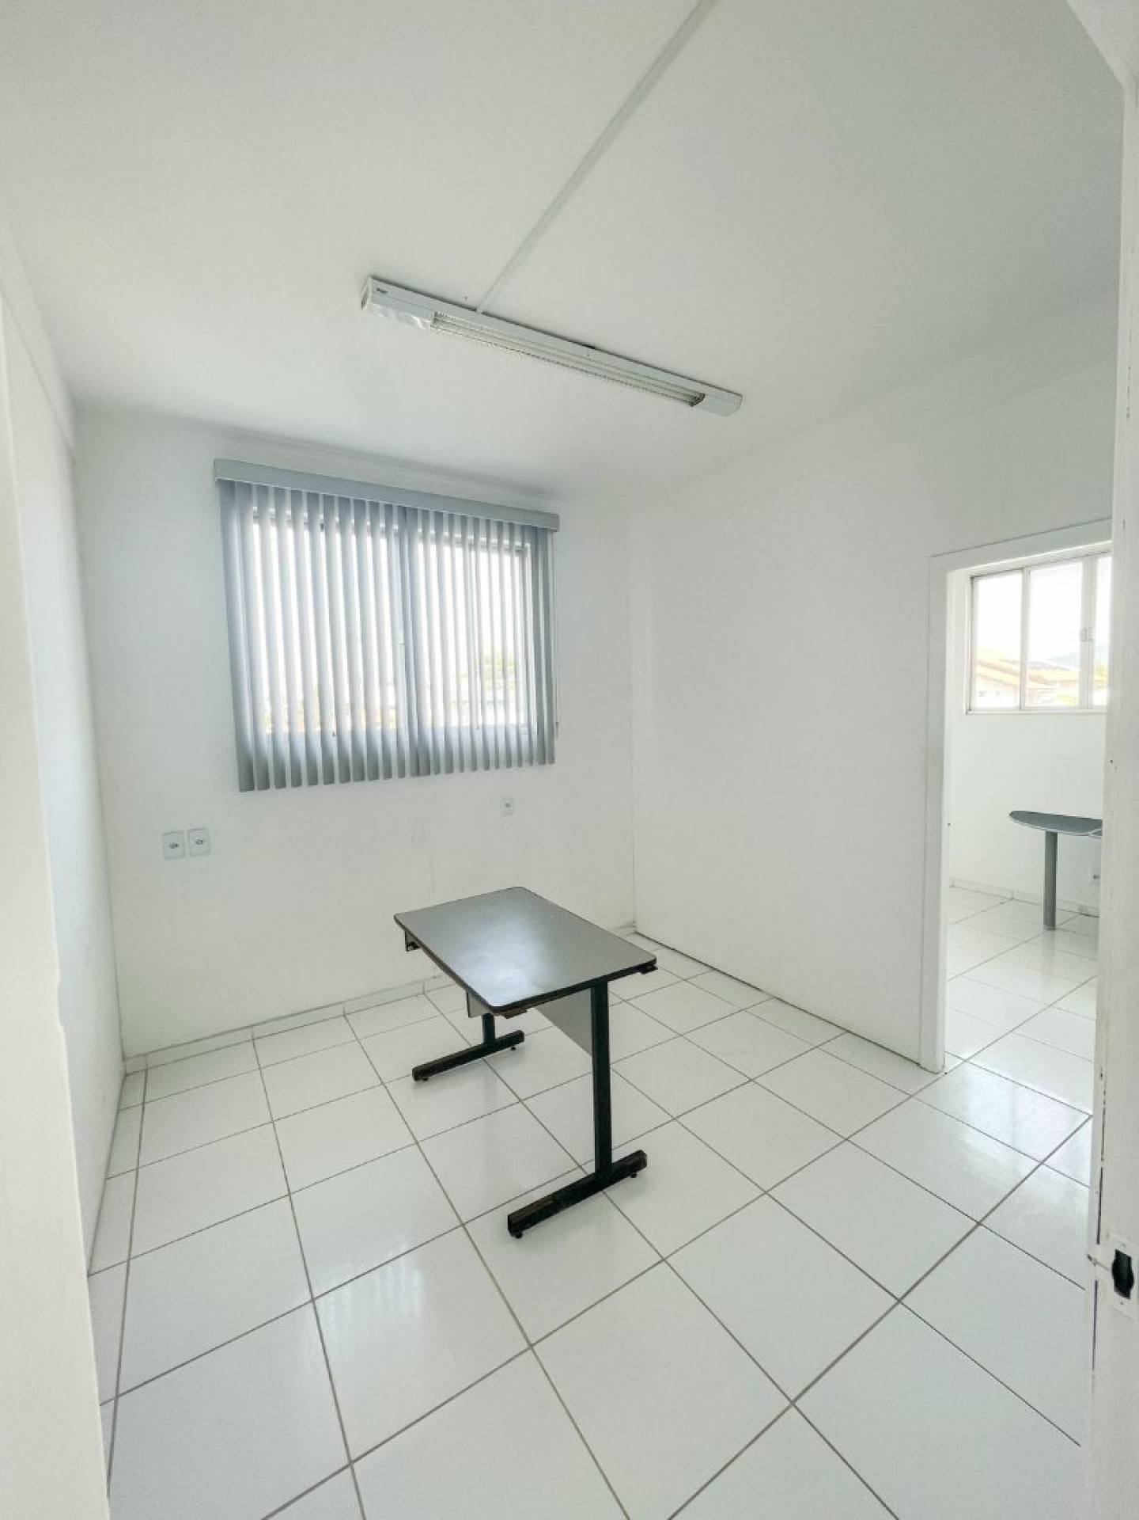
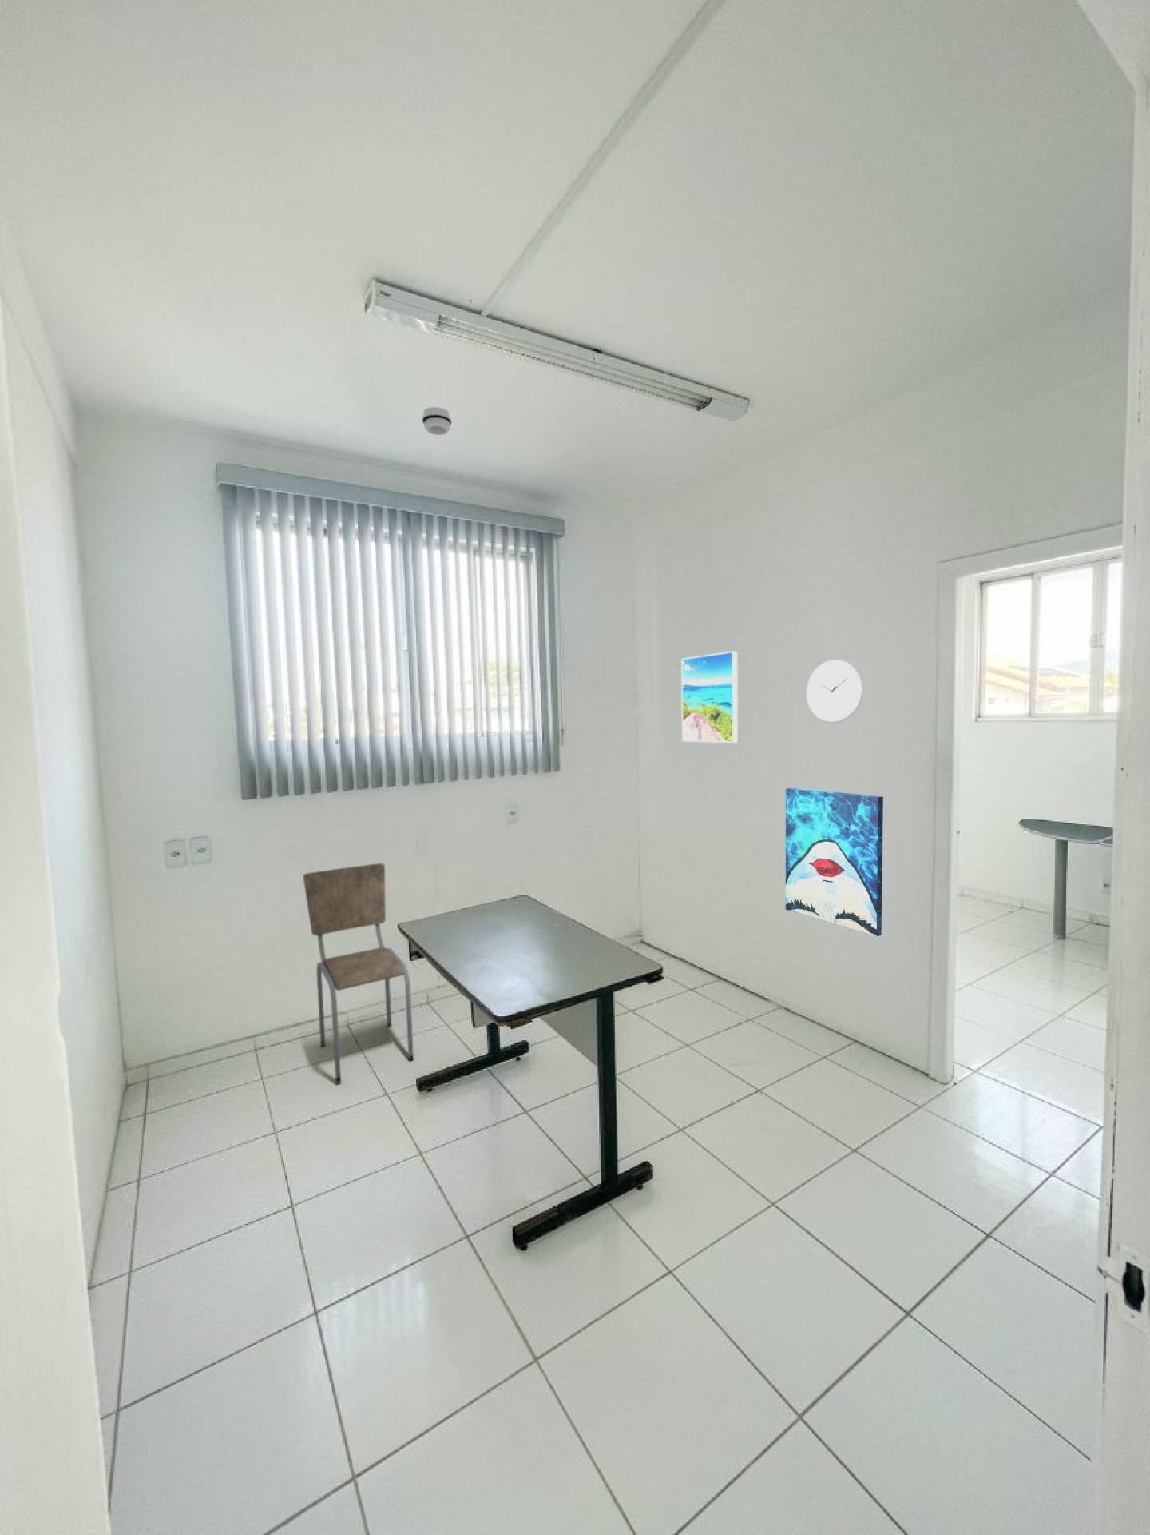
+ dining chair (359, 962)
+ wall clock (832, 691)
+ wall art (831, 857)
+ smoke detector (437, 422)
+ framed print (708, 699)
